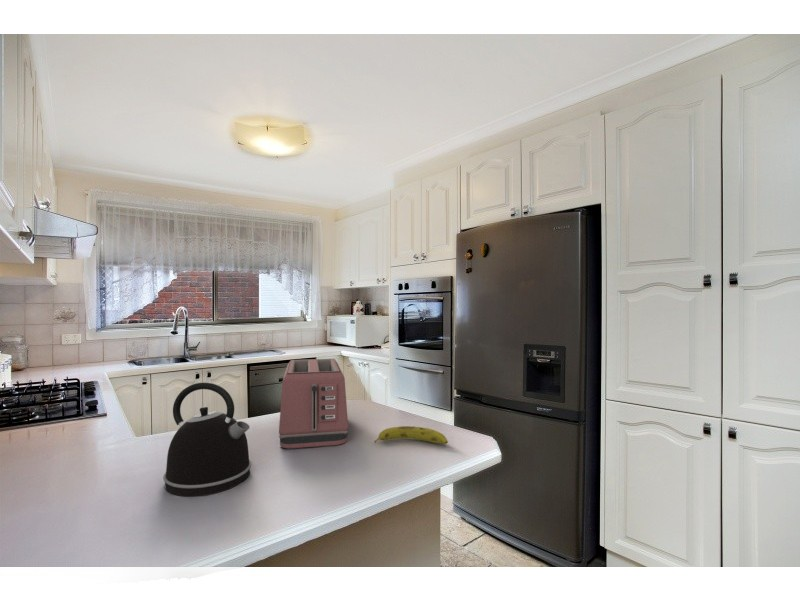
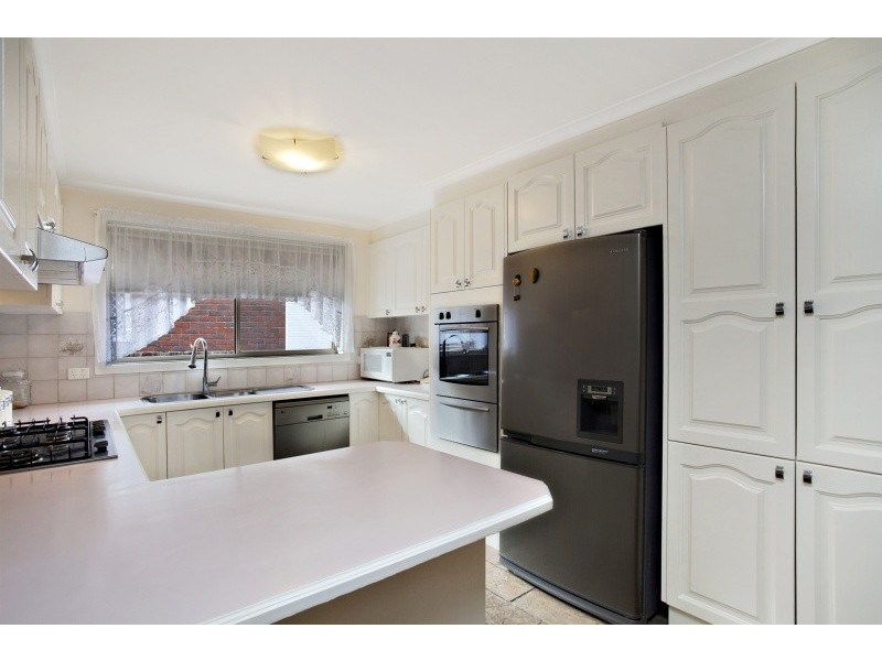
- kettle (208, 430)
- toaster (313, 398)
- fruit (413, 436)
